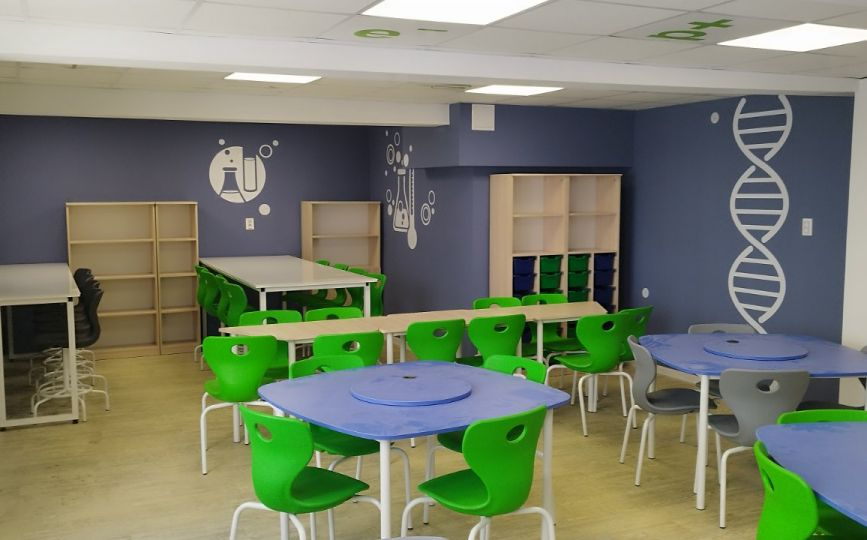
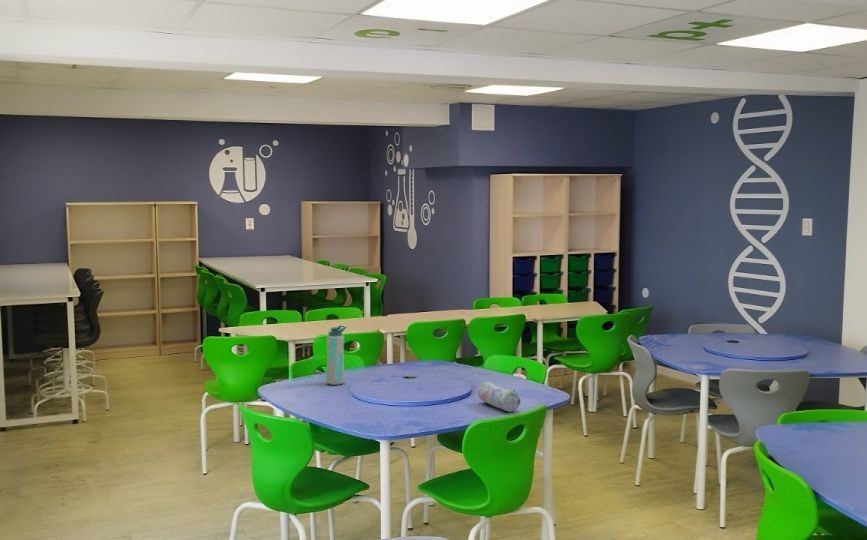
+ water bottle (336, 354)
+ pencil case (498, 396)
